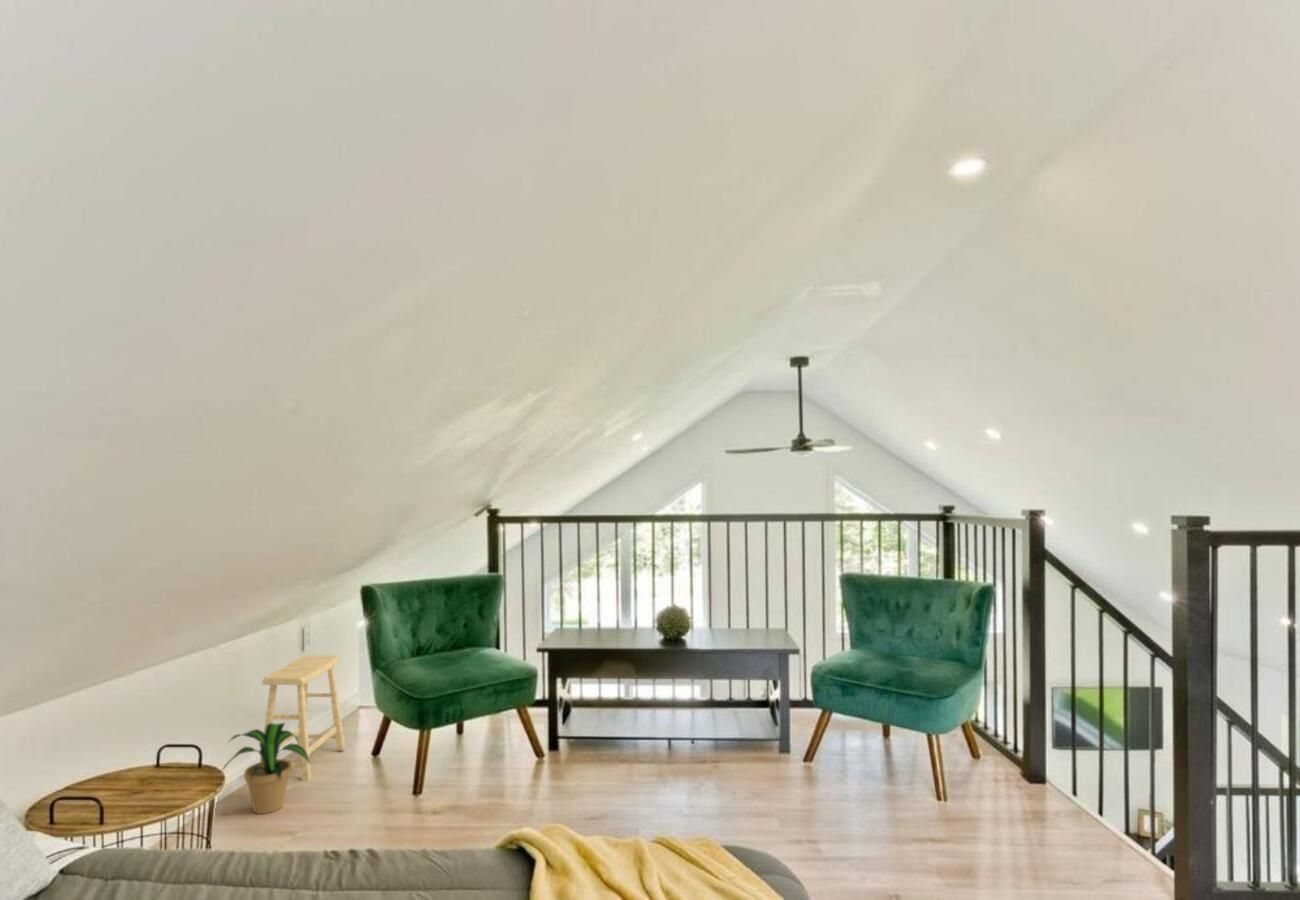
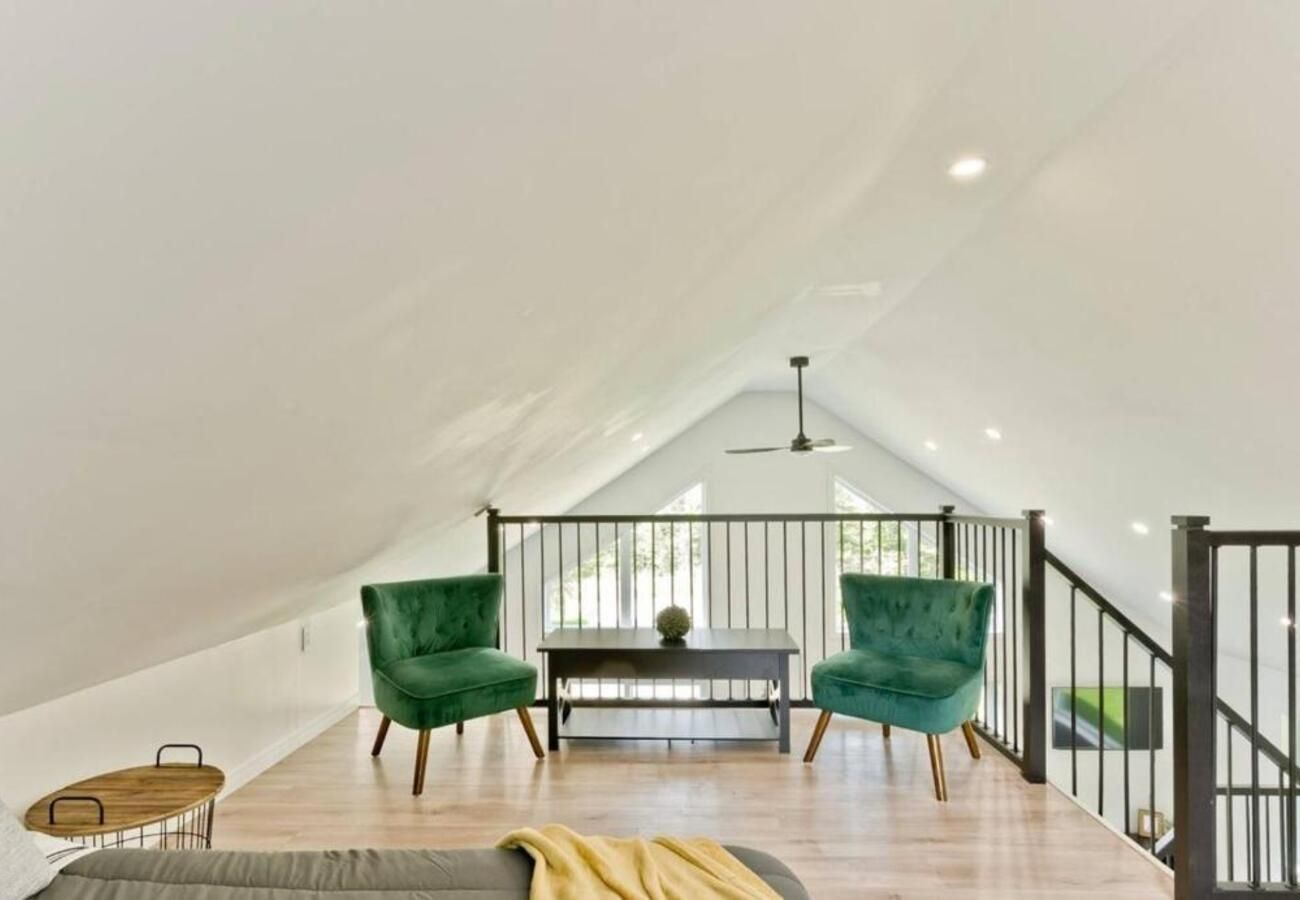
- potted plant (268, 769)
- footstool (303, 715)
